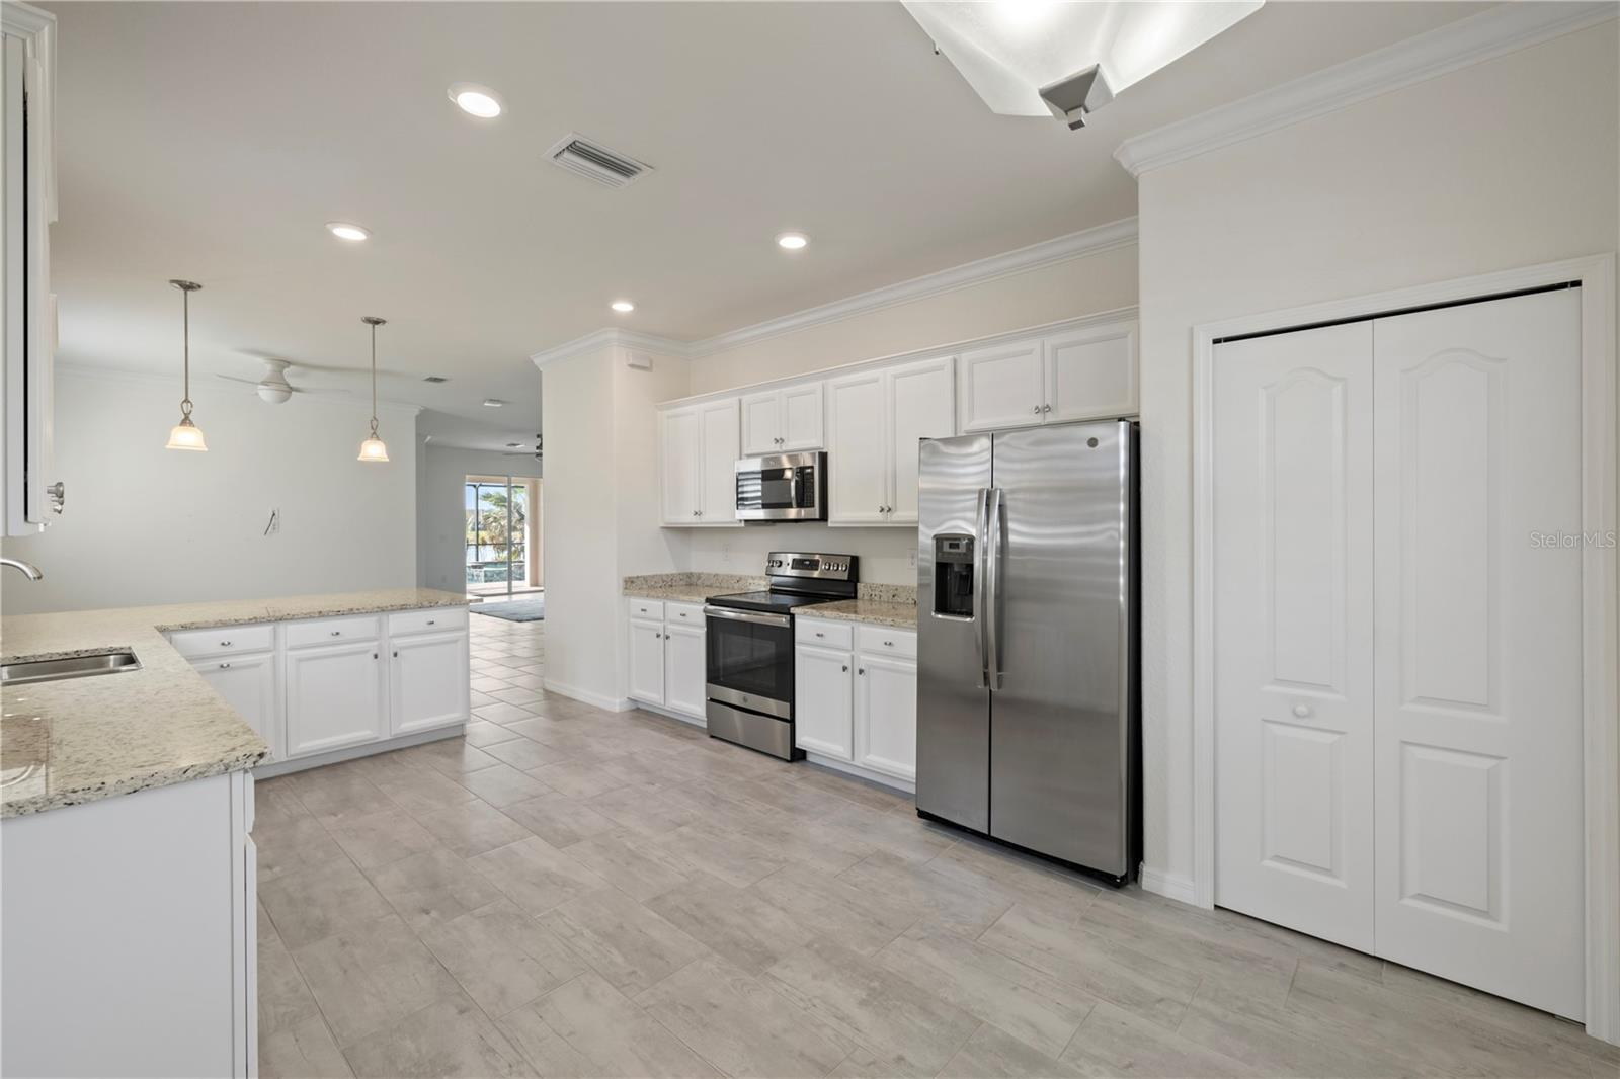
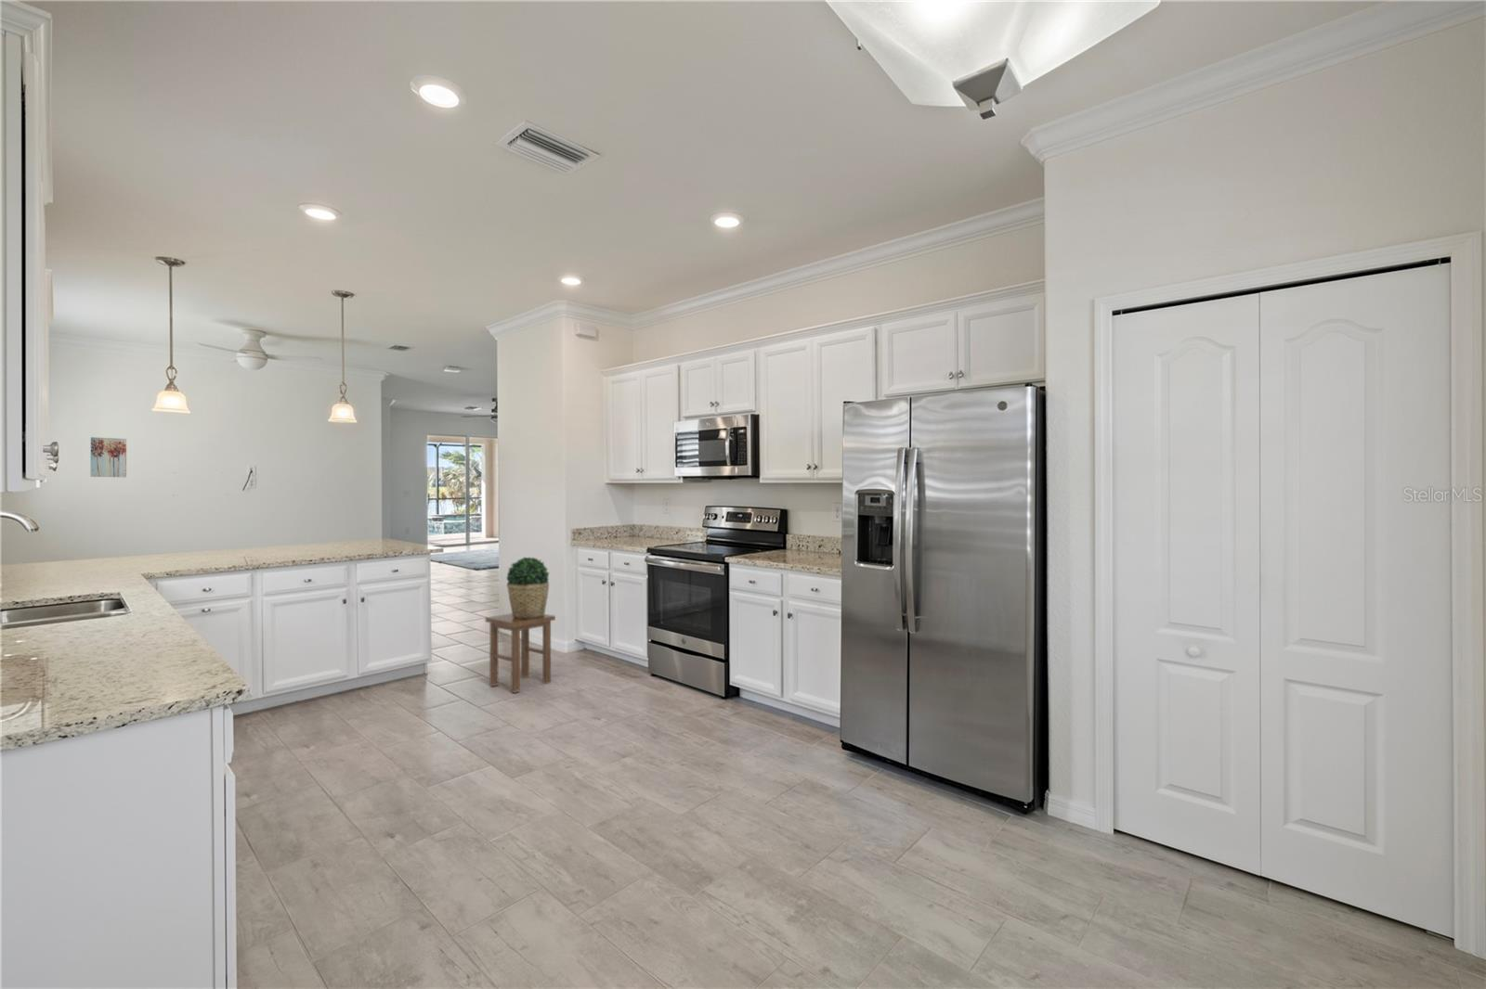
+ stool (521, 650)
+ wall art (108, 457)
+ potted plant (527, 586)
